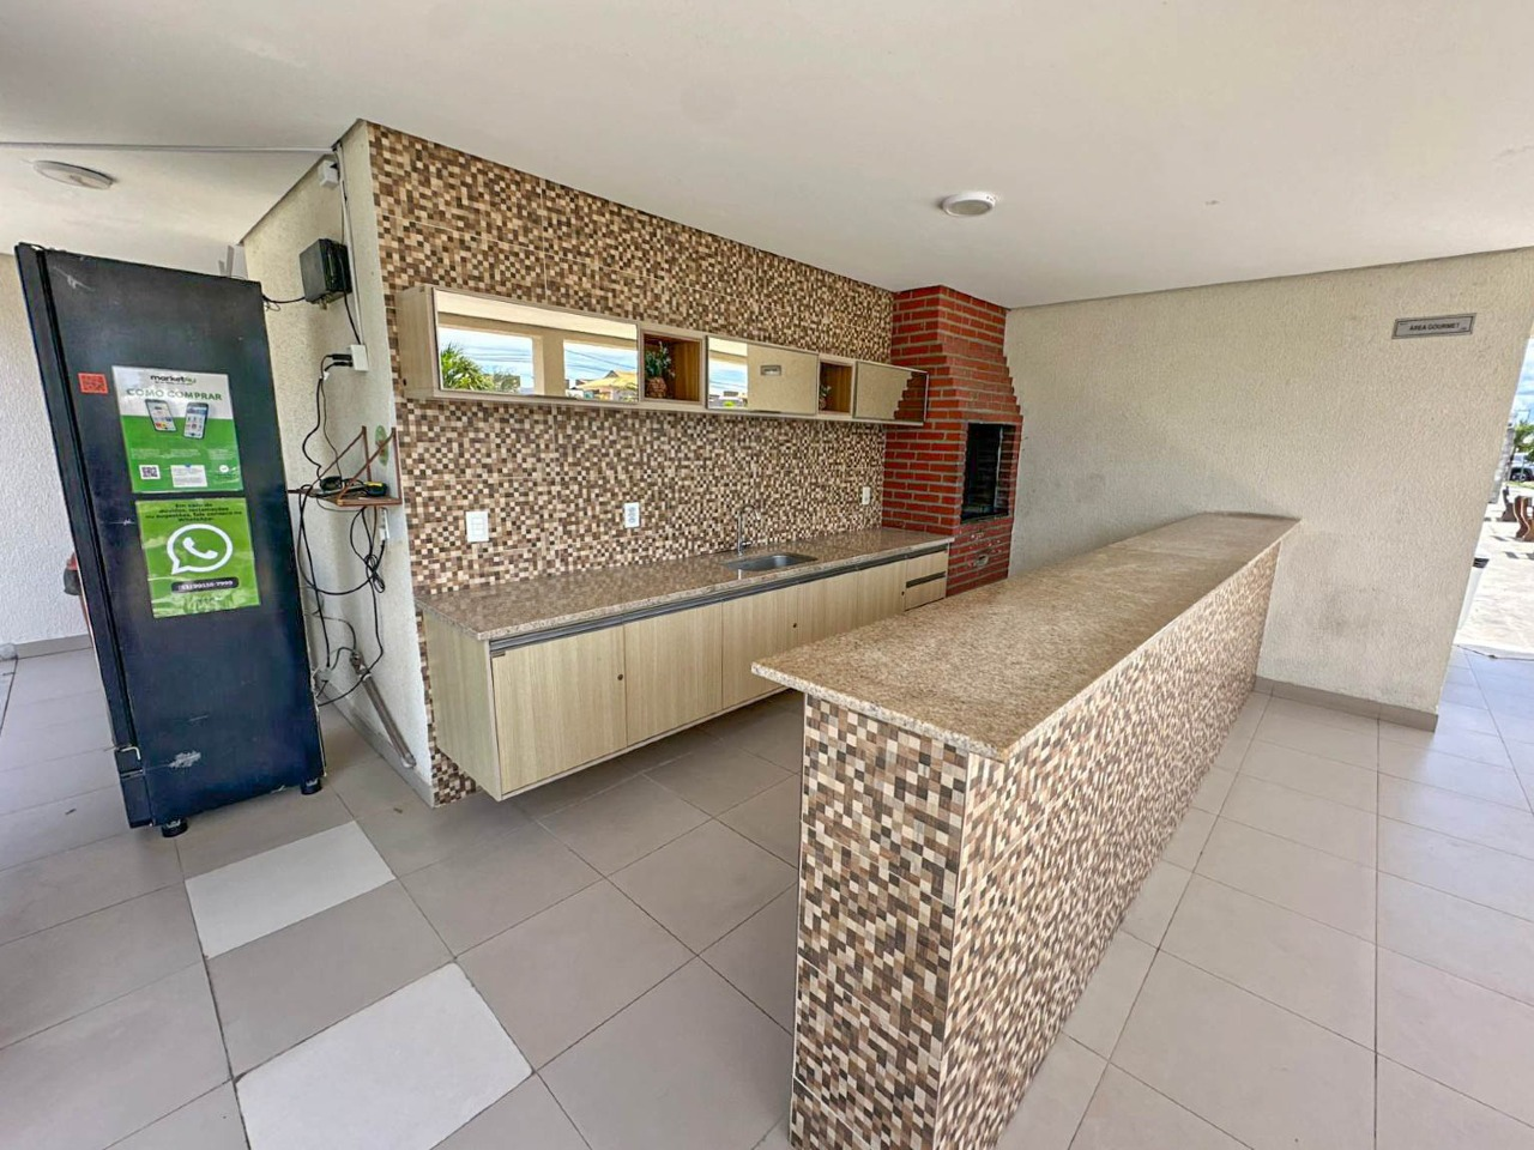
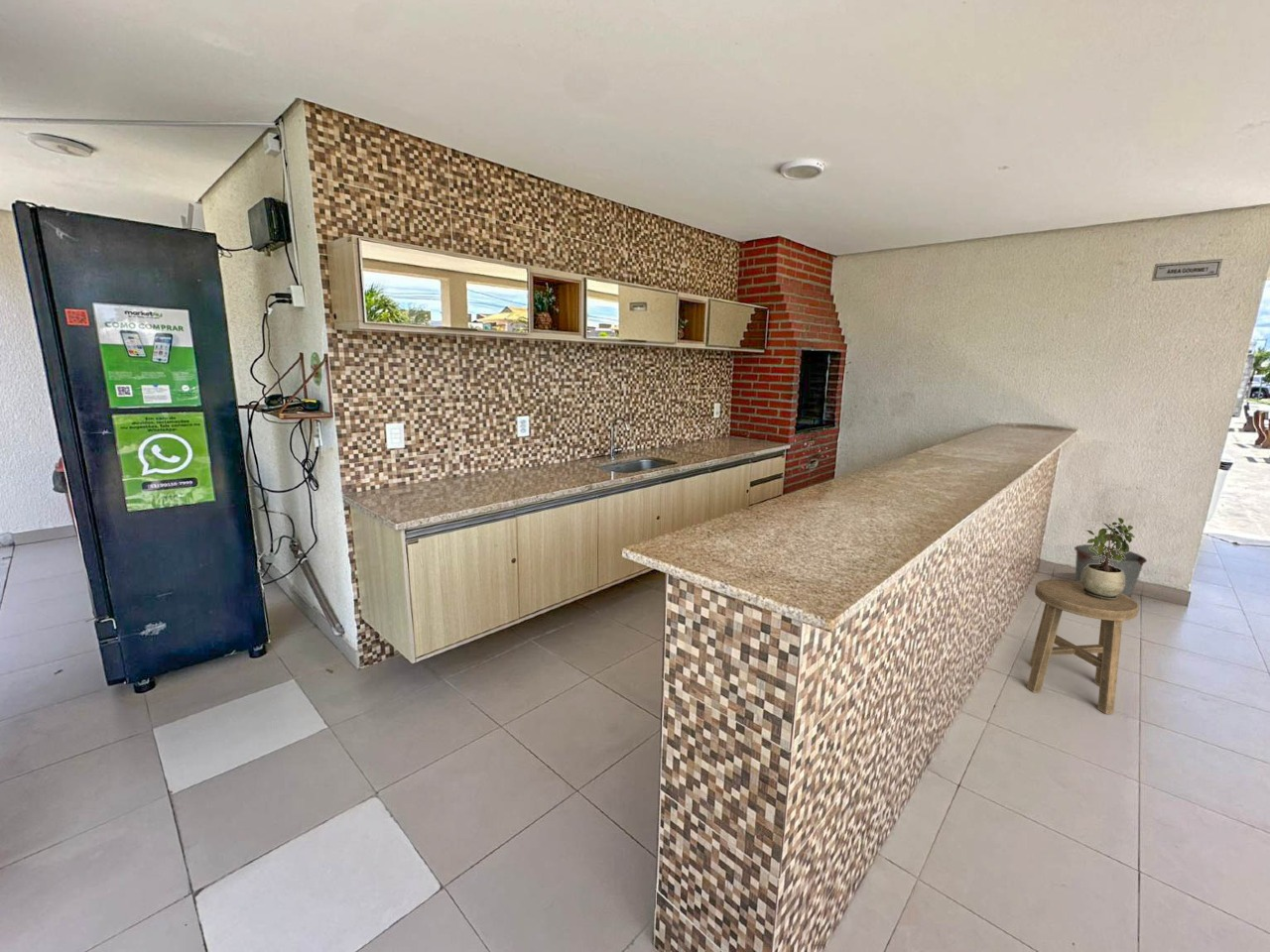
+ stool (1075, 645)
+ bucket (1108, 564)
+ potted plant (1103, 554)
